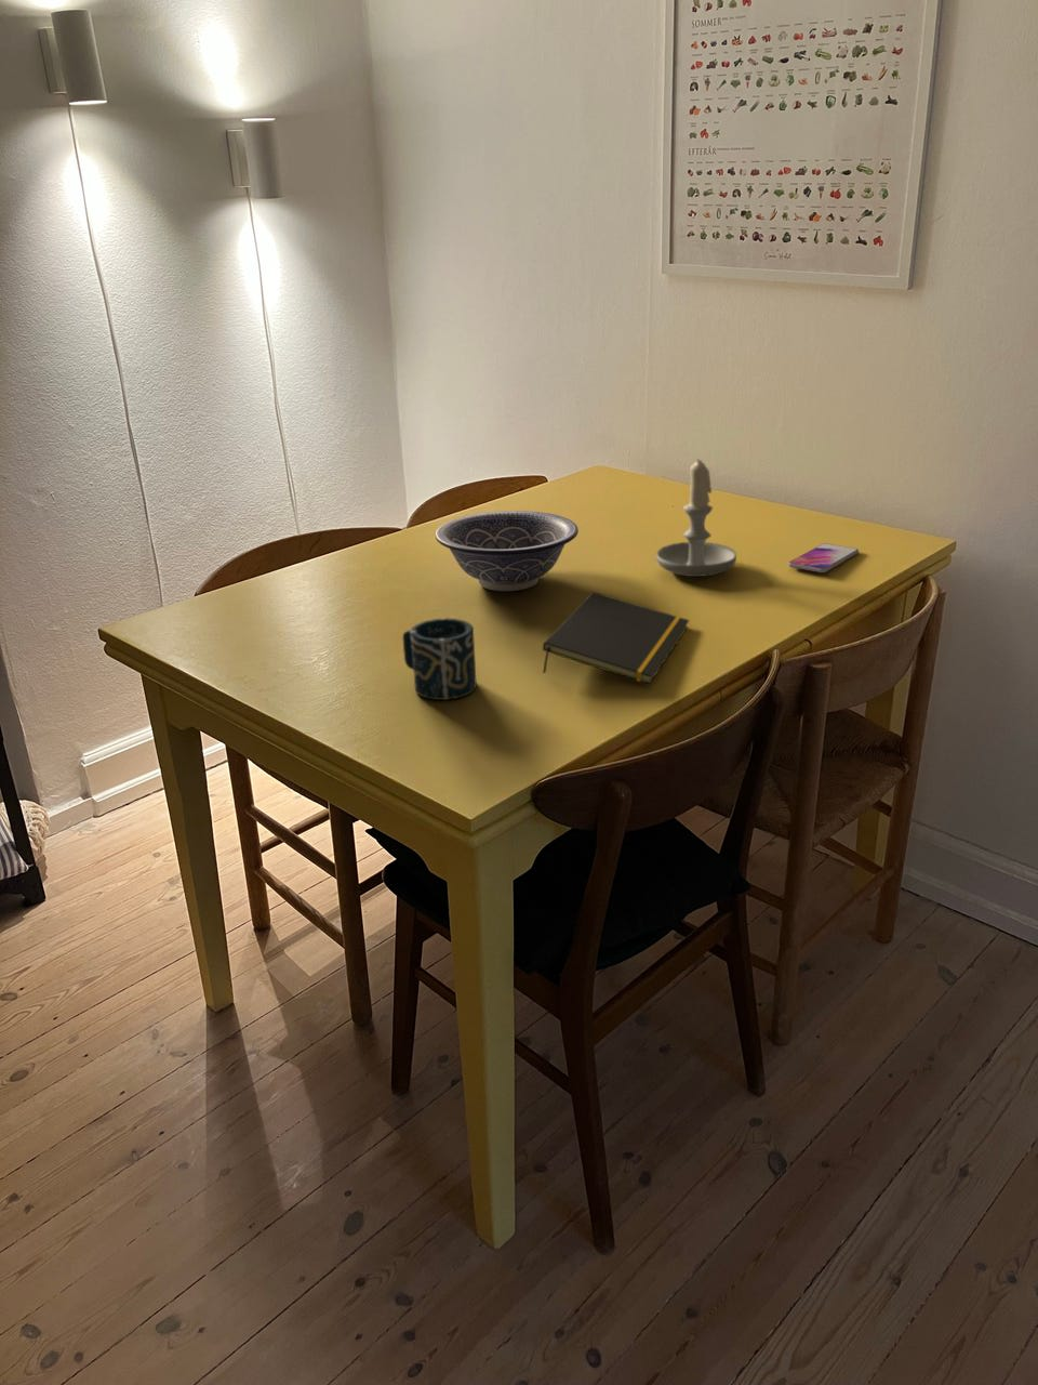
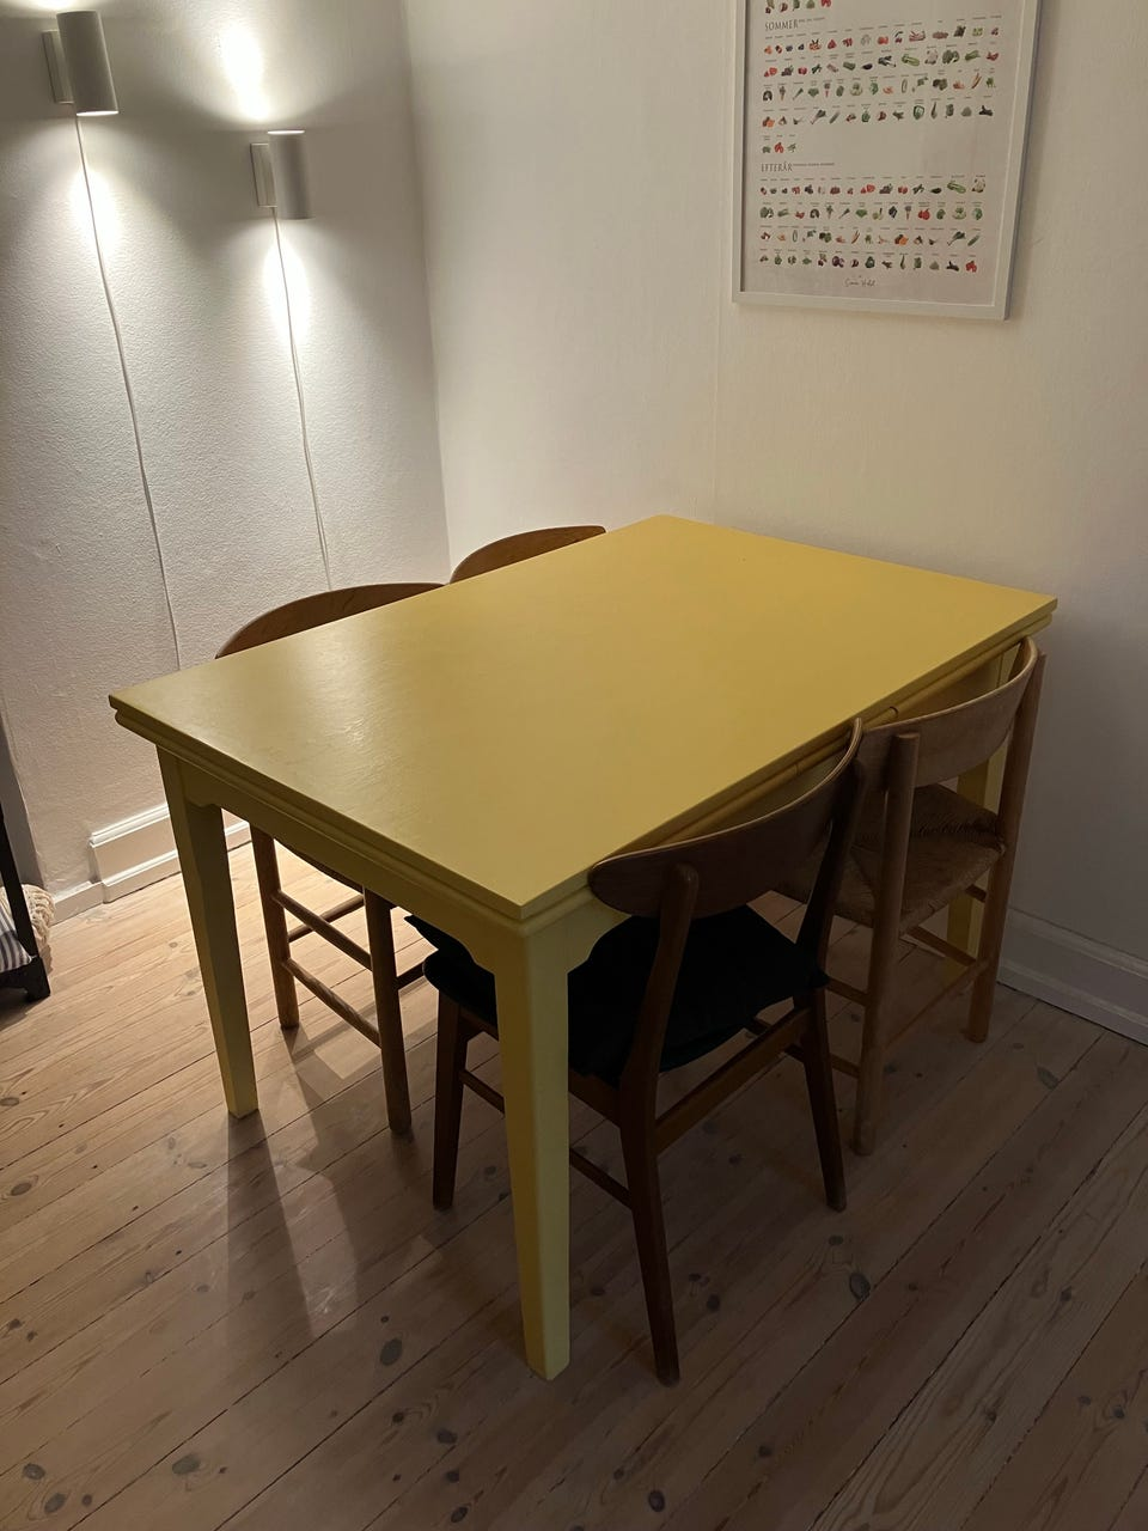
- cup (436, 655)
- smartphone (823, 557)
- notepad (618, 634)
- candle (698, 515)
- decorative bowl (507, 555)
